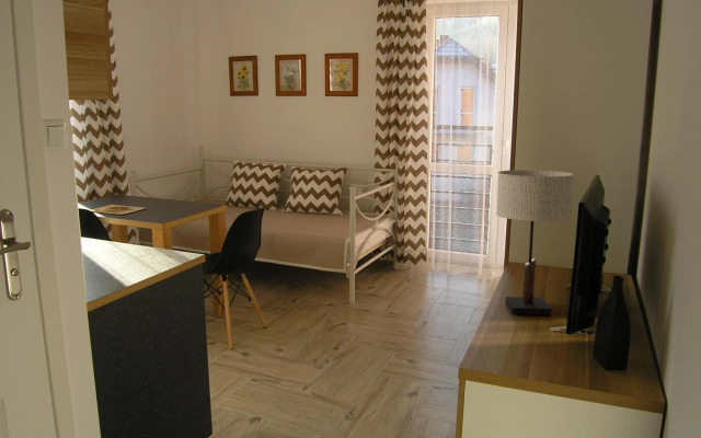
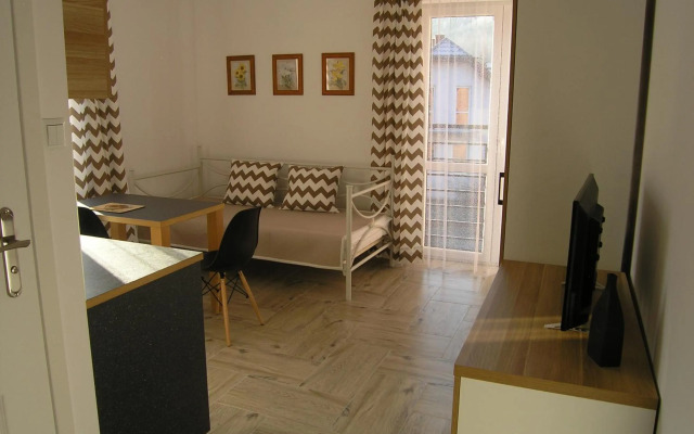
- table lamp (530, 242)
